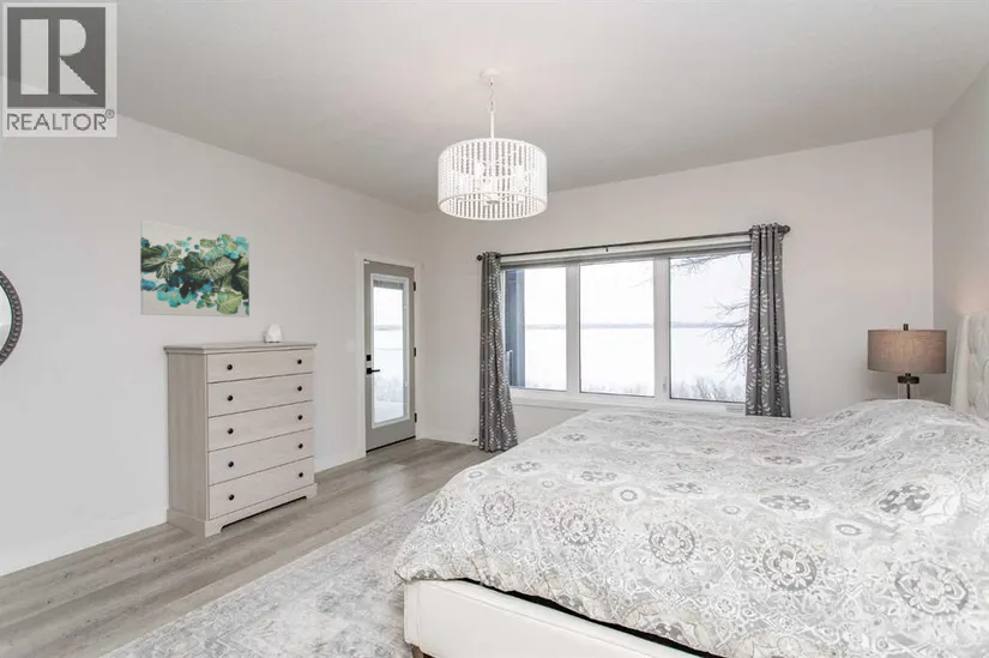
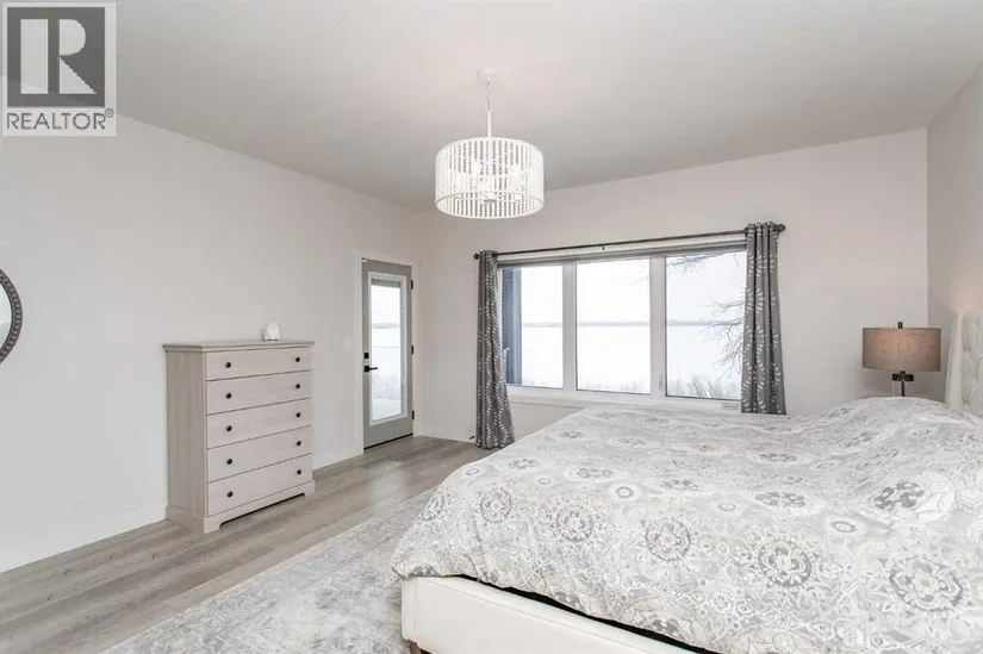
- wall art (199, 272)
